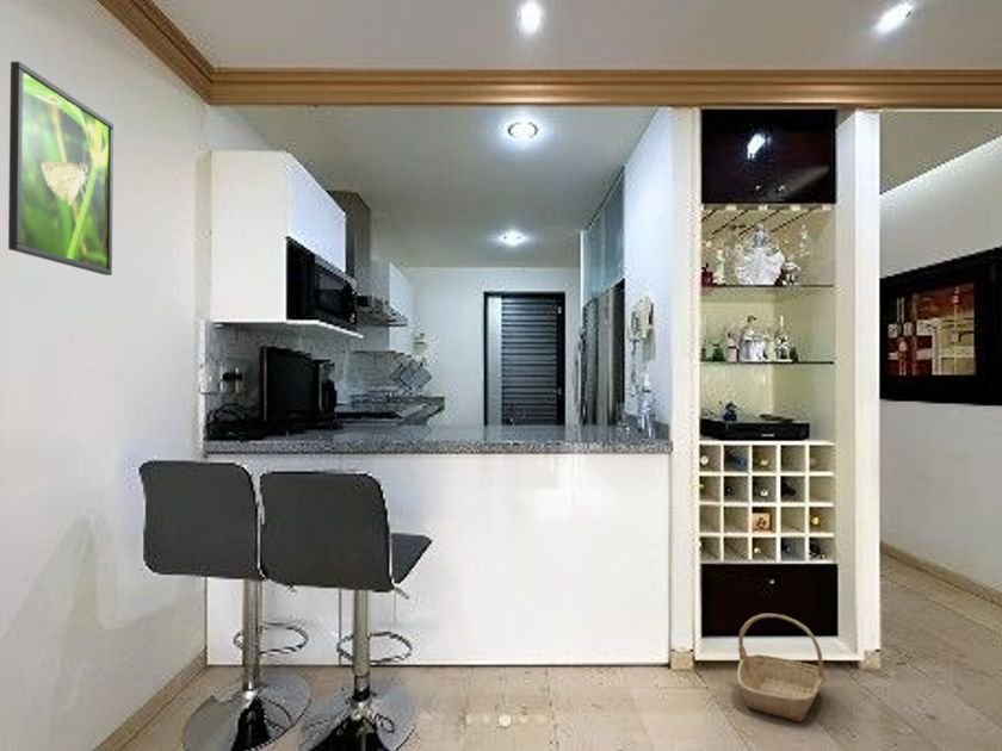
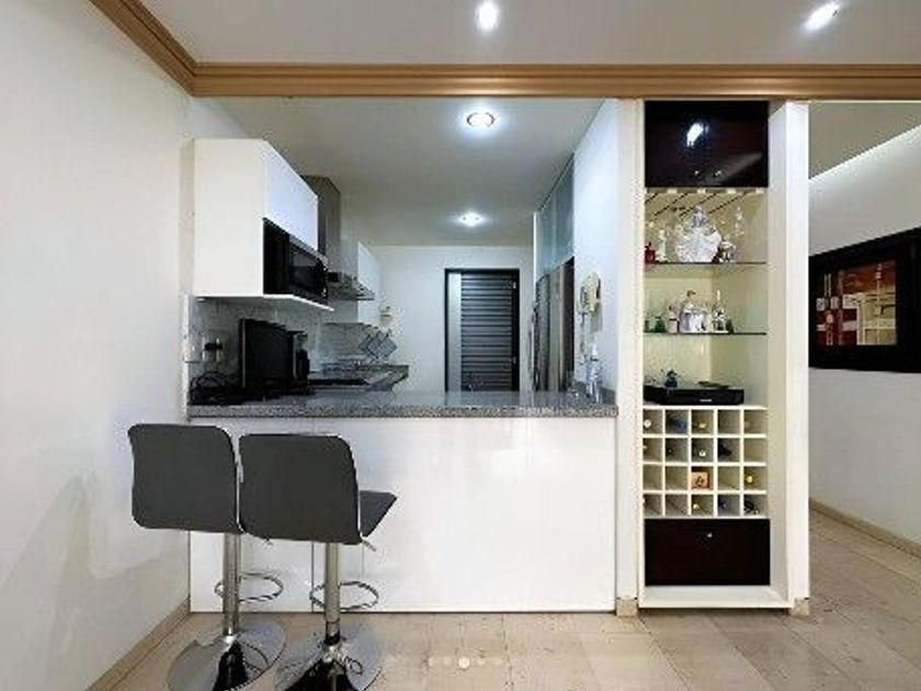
- basket (781, 658)
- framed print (66, 179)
